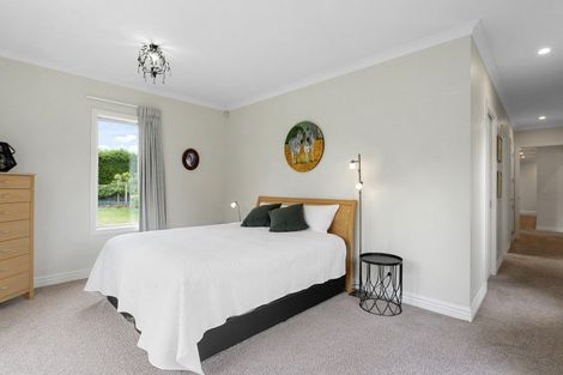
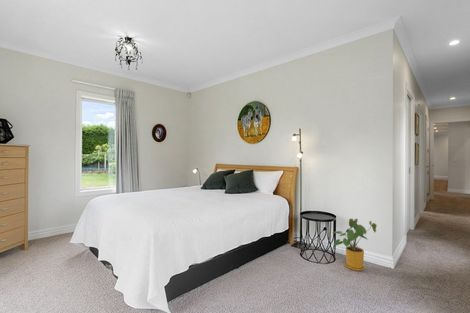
+ house plant (353, 243)
